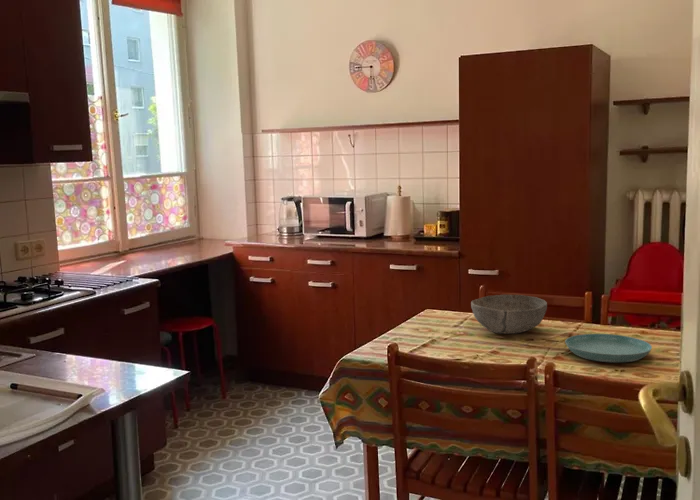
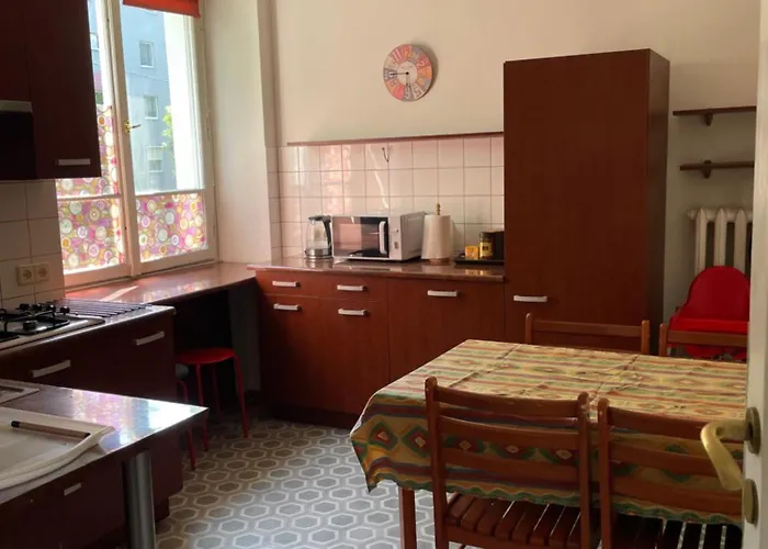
- saucer (607, 348)
- bowl (508, 315)
